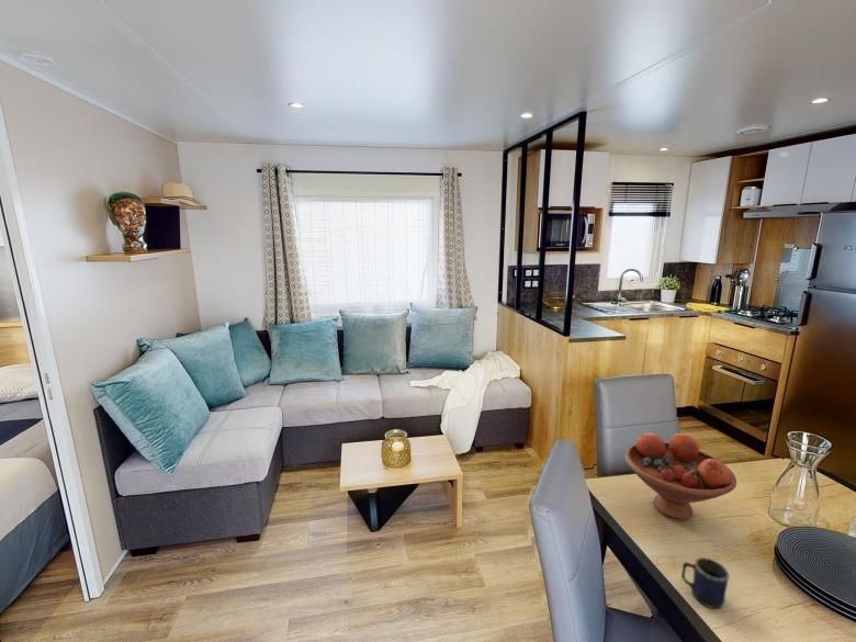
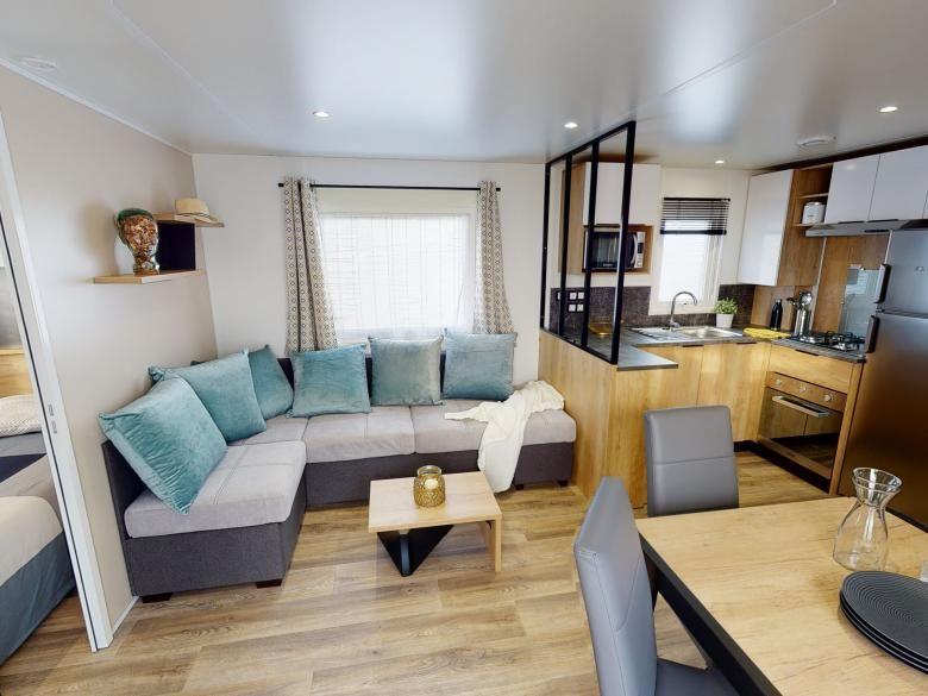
- fruit bowl (675, 477)
- mug (703, 579)
